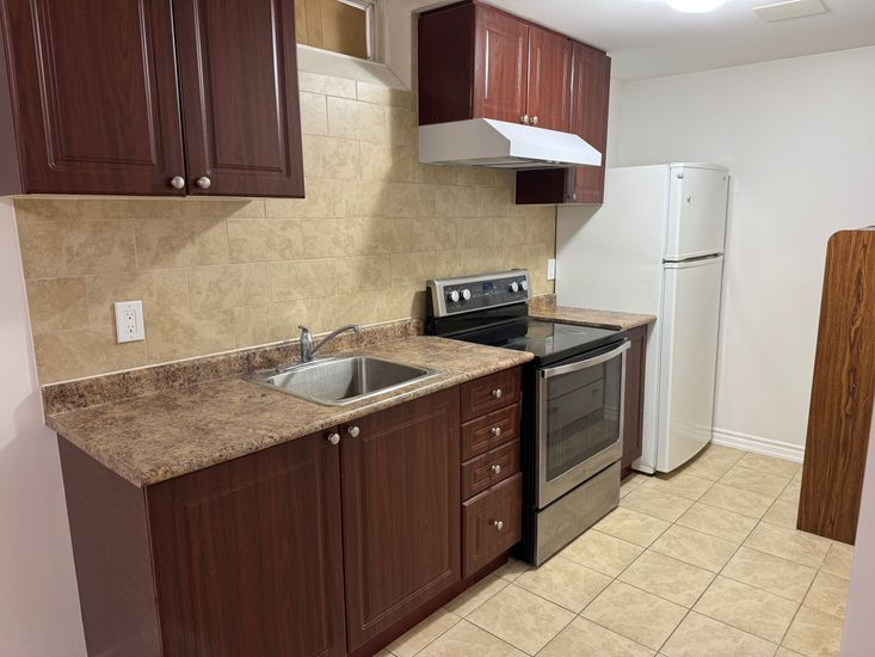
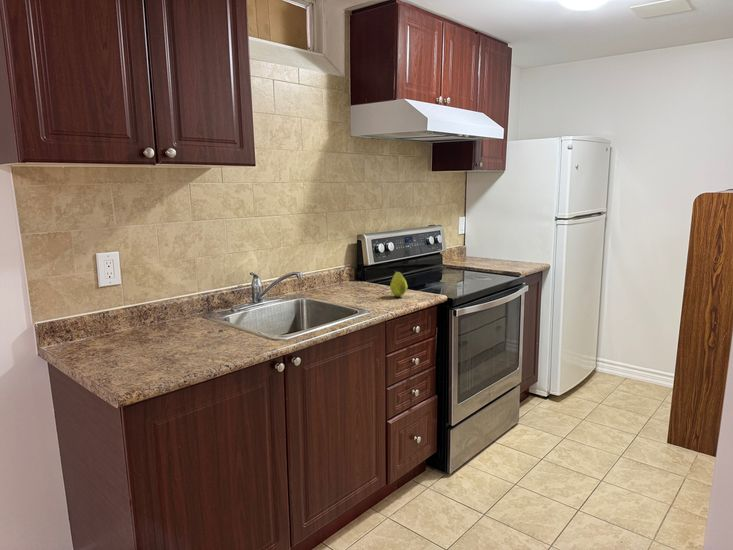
+ fruit (398, 283)
